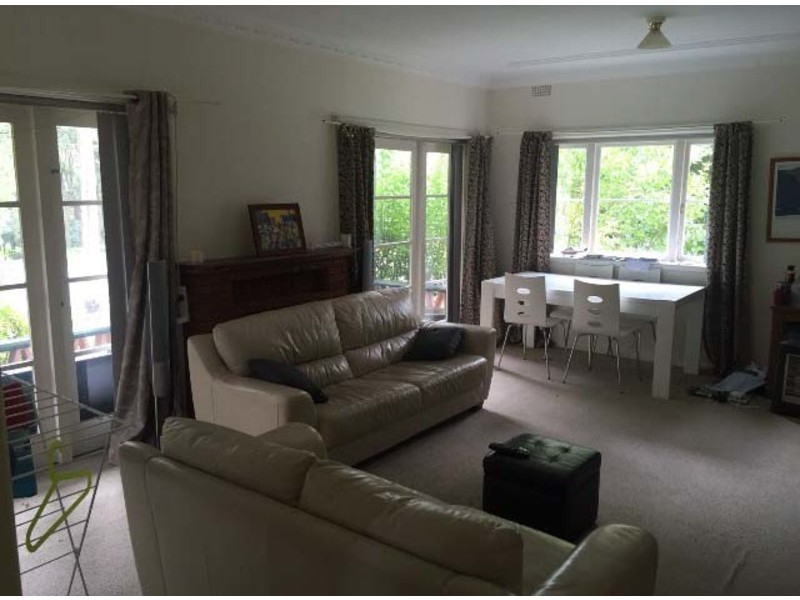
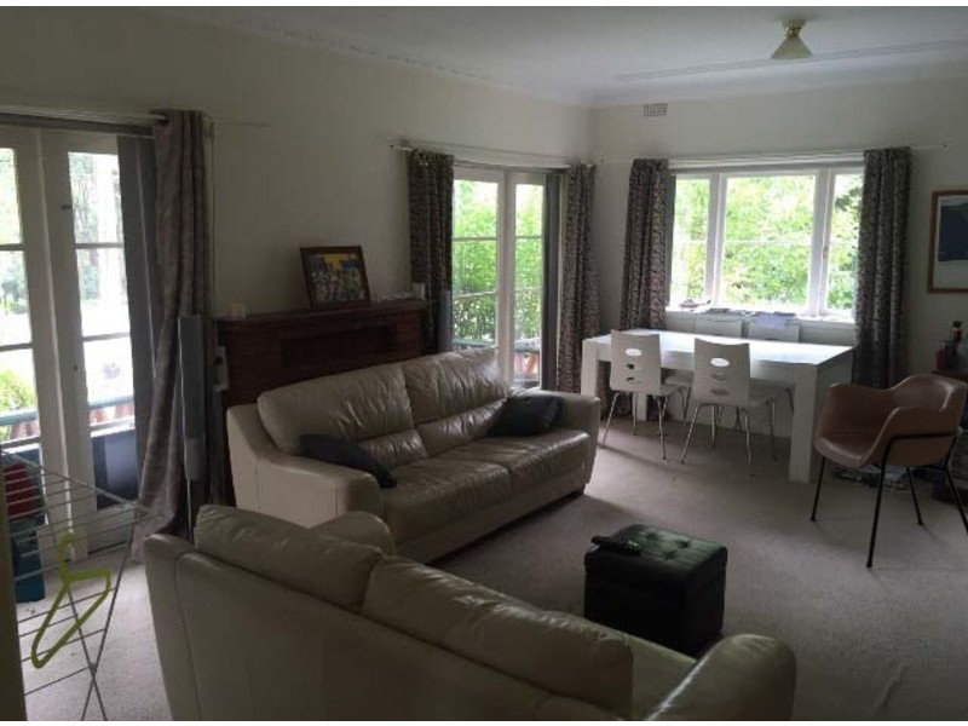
+ armchair (892, 461)
